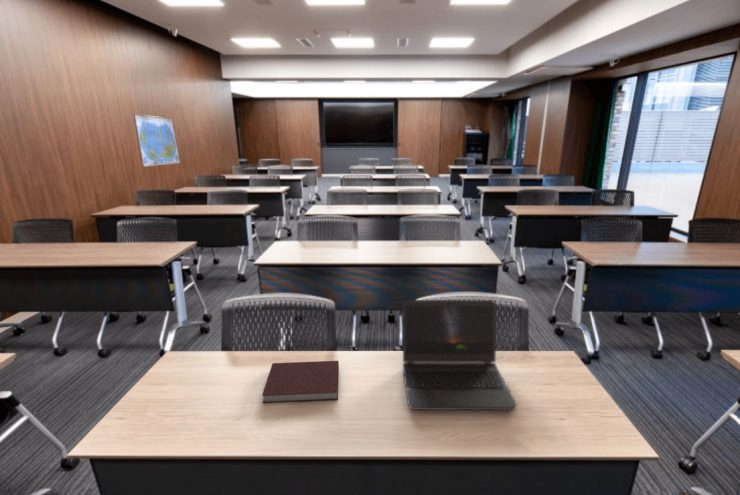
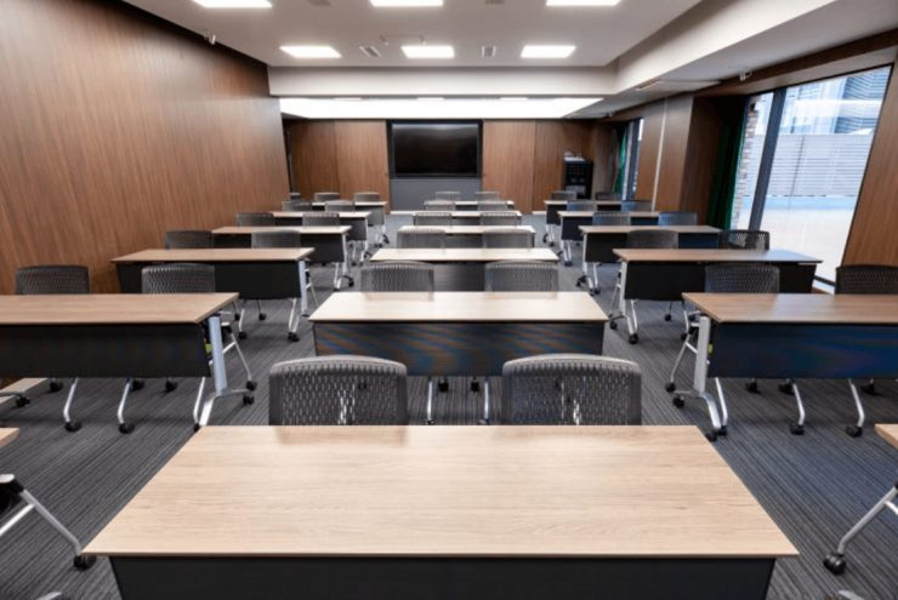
- notebook (303, 380)
- laptop computer (455, 351)
- world map (158, 141)
